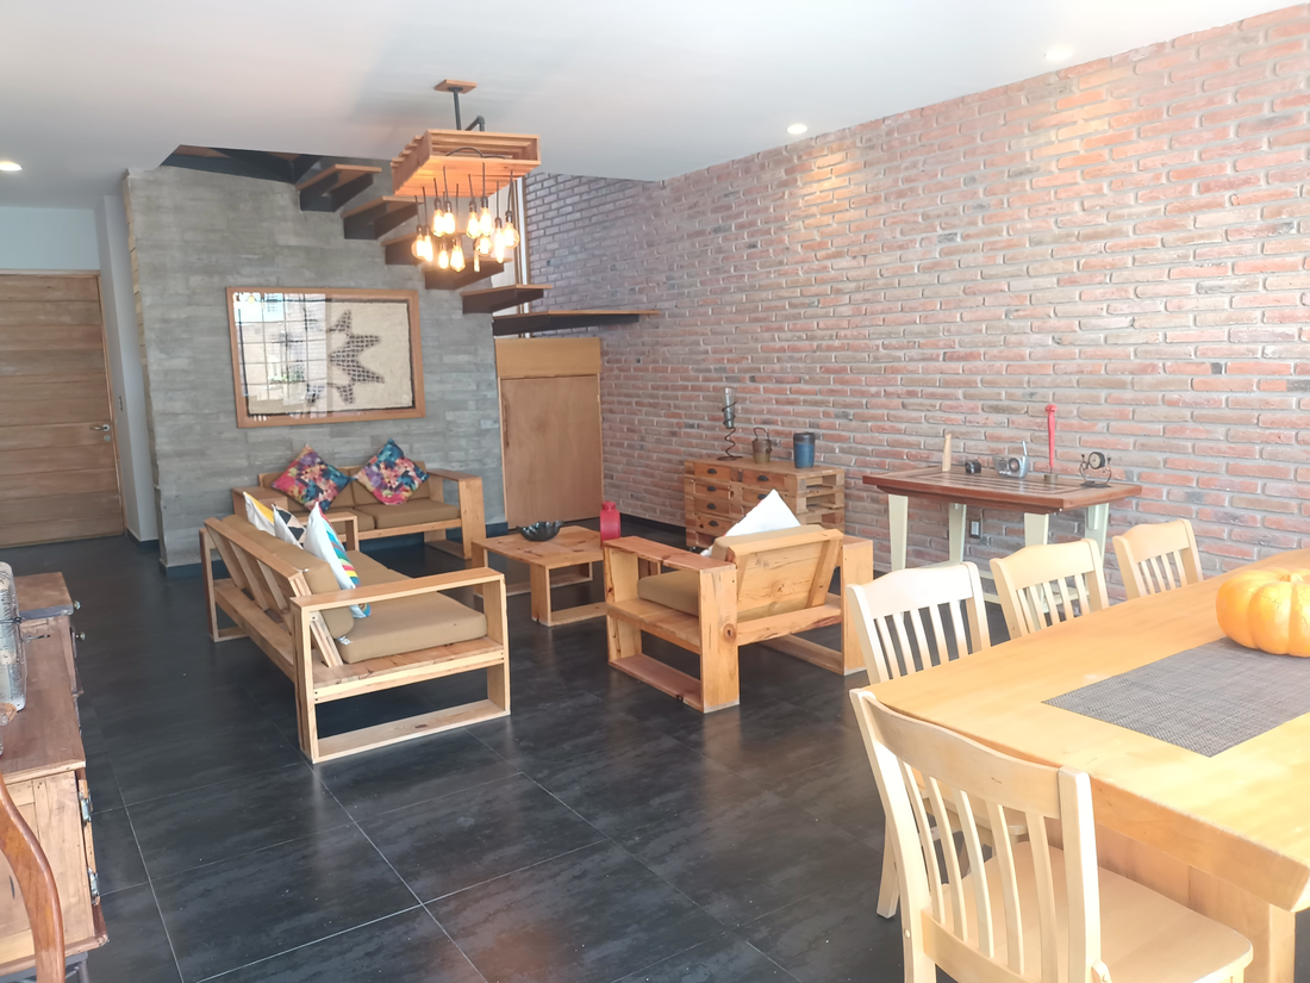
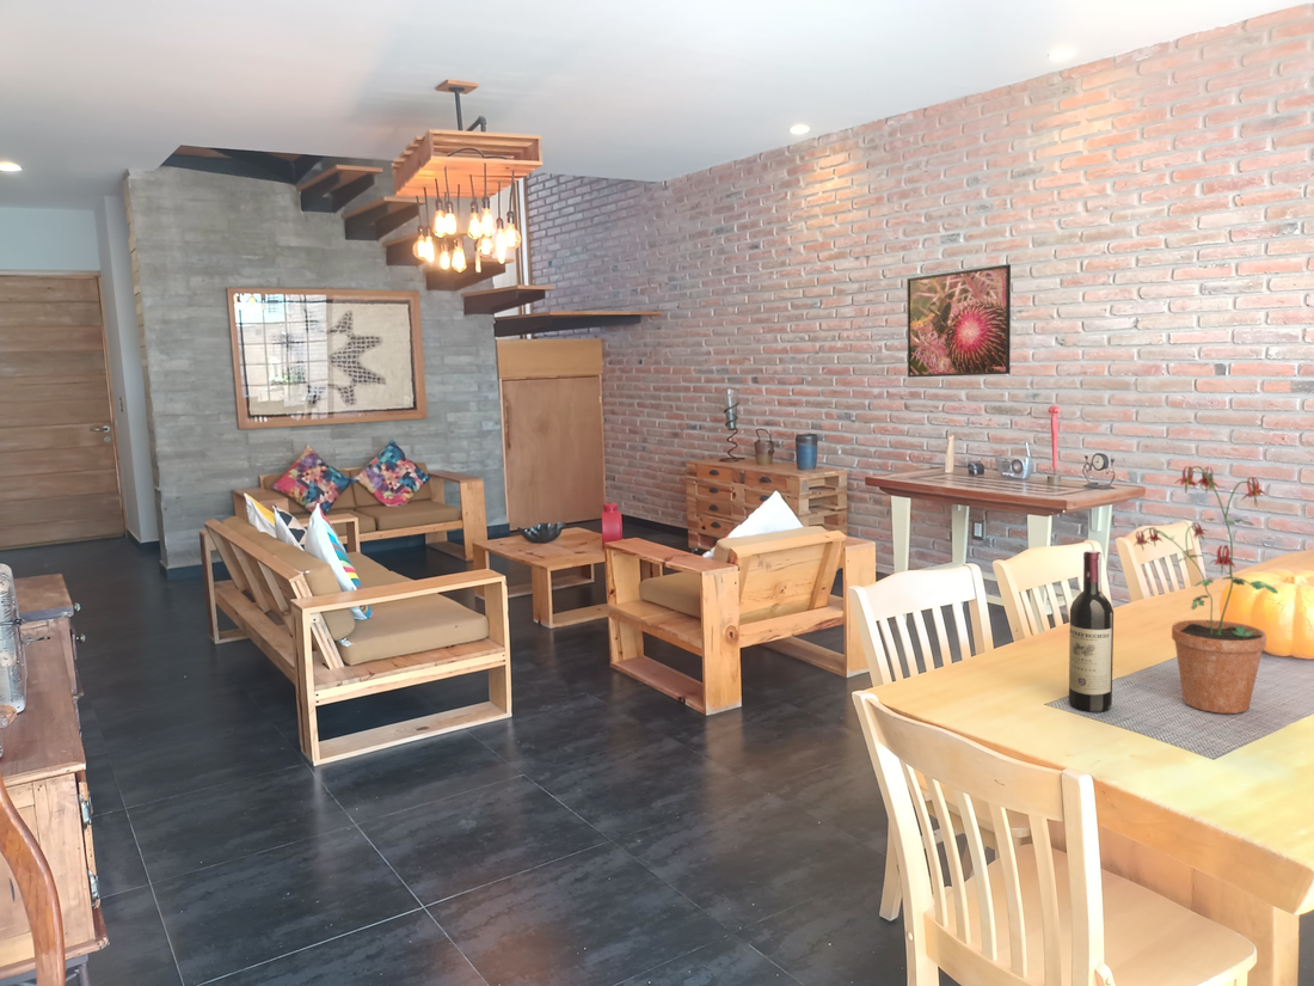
+ potted plant (1206, 589)
+ wine bottle (1091, 629)
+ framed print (956, 324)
